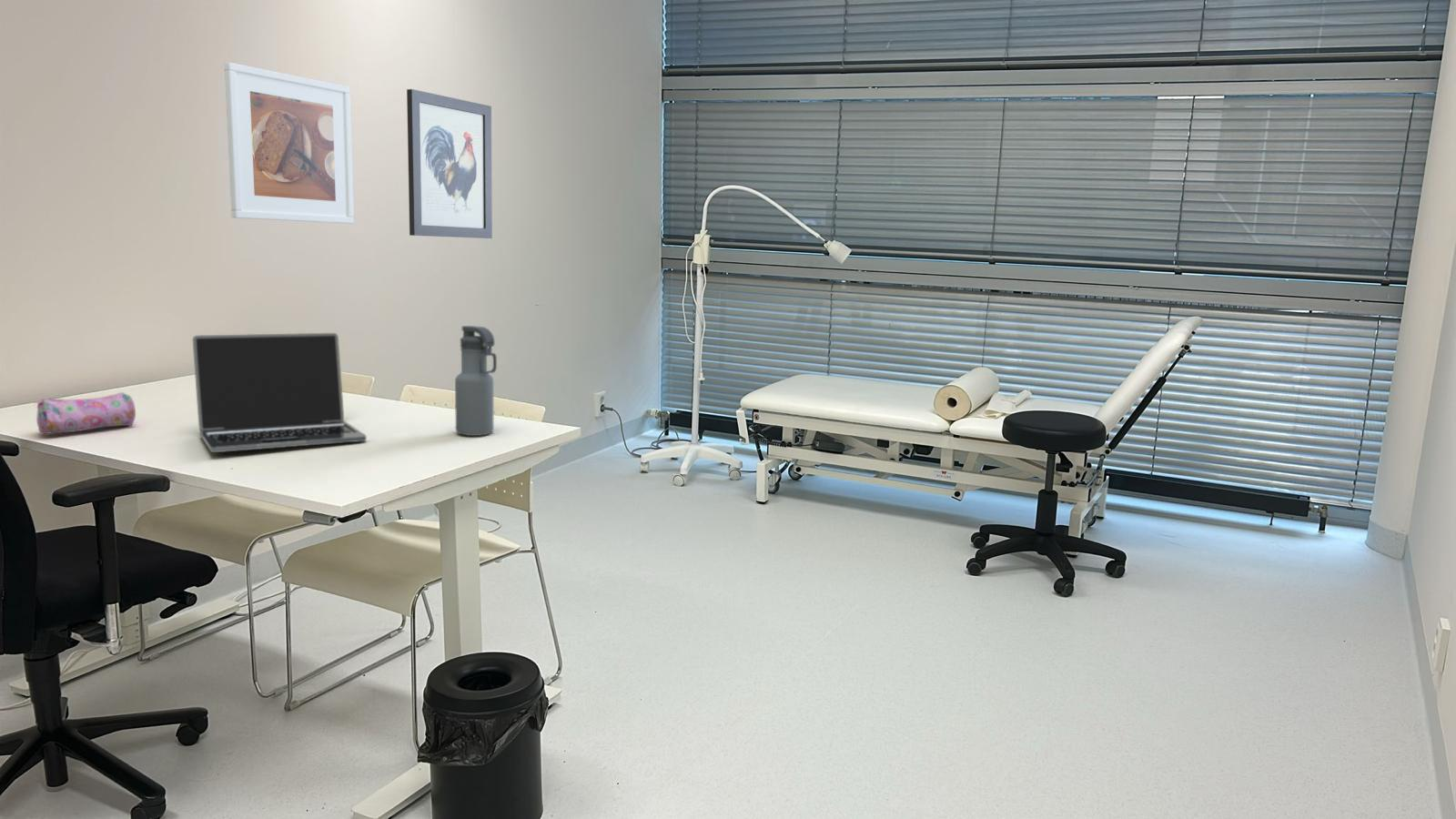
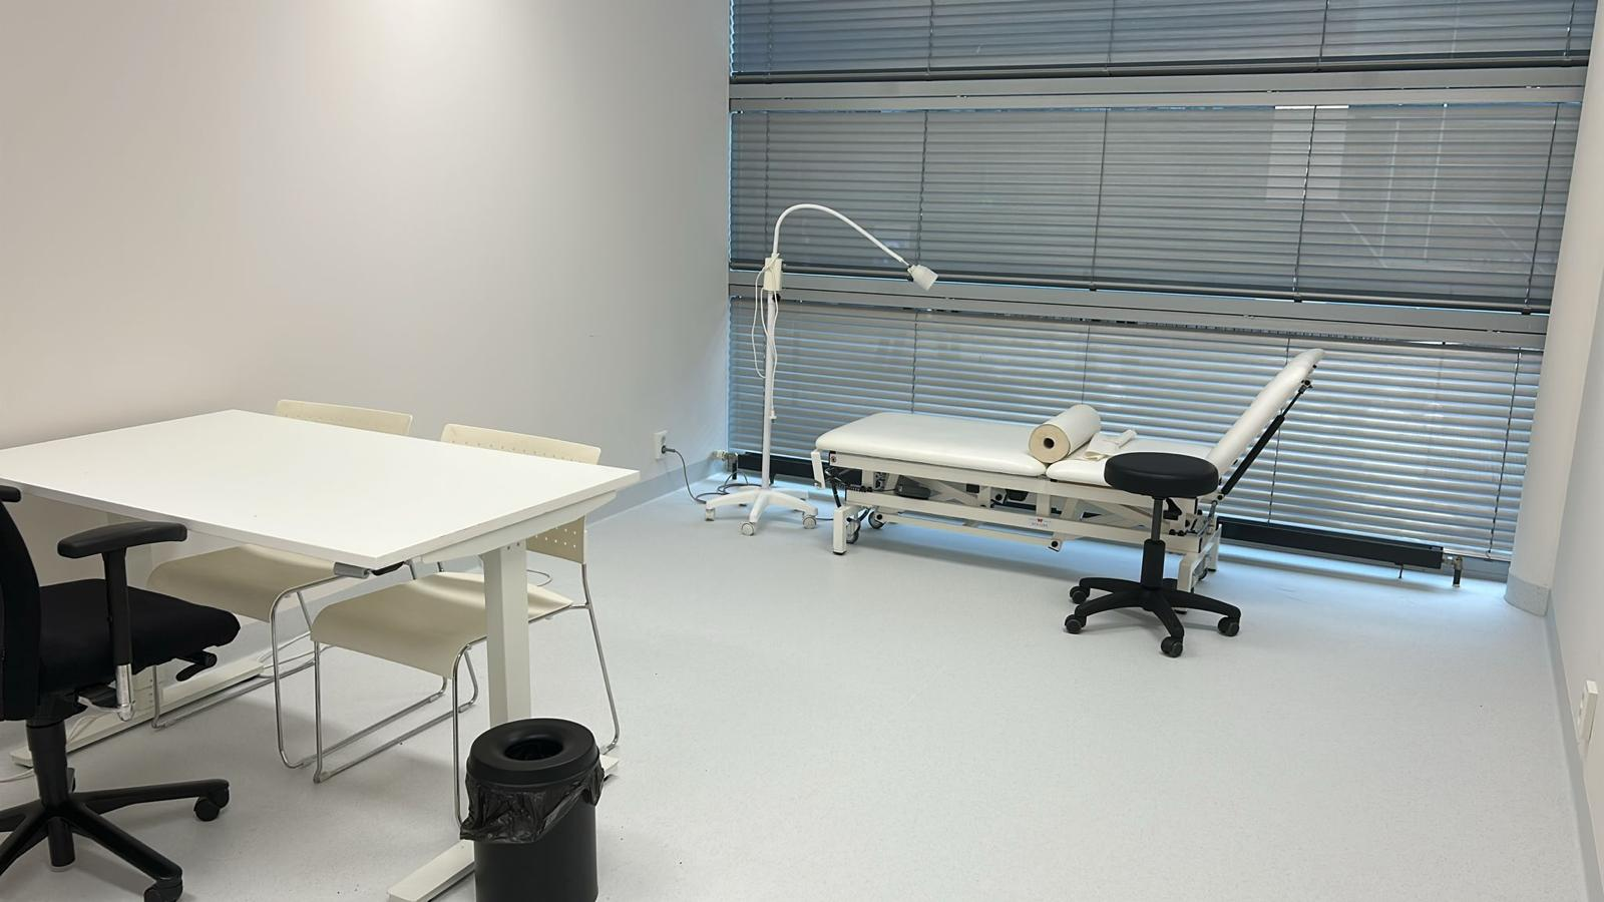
- water bottle (474, 379)
- laptop (279, 389)
- wall art (451, 168)
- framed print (293, 148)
- pencil case (85, 412)
